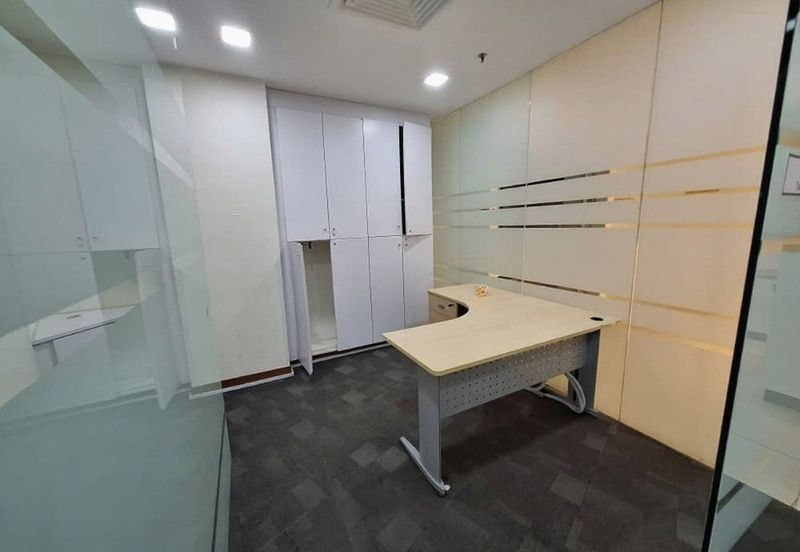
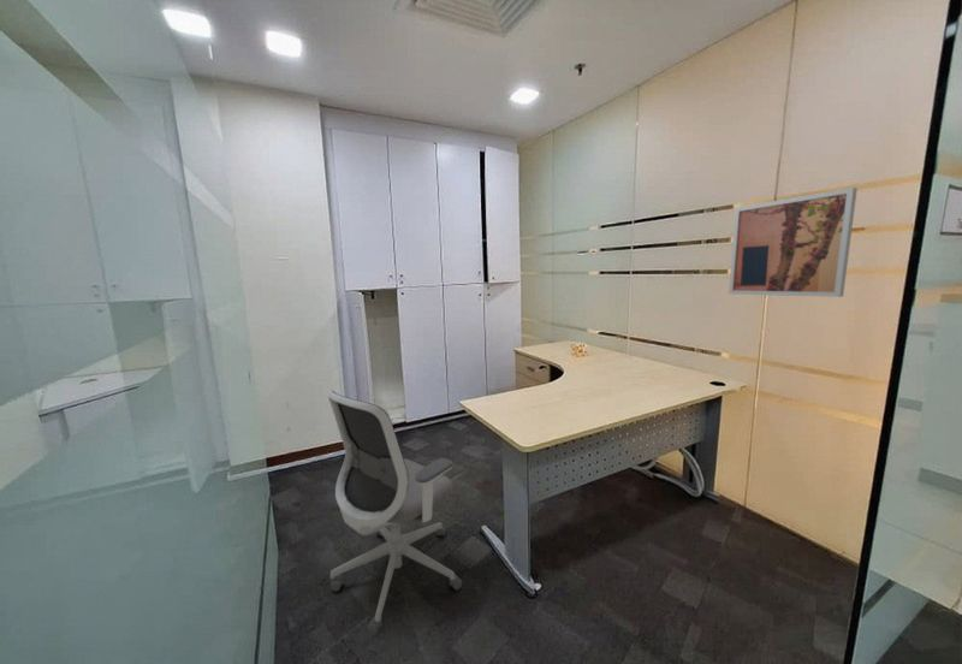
+ office chair (390, 480)
+ wall art (784, 248)
